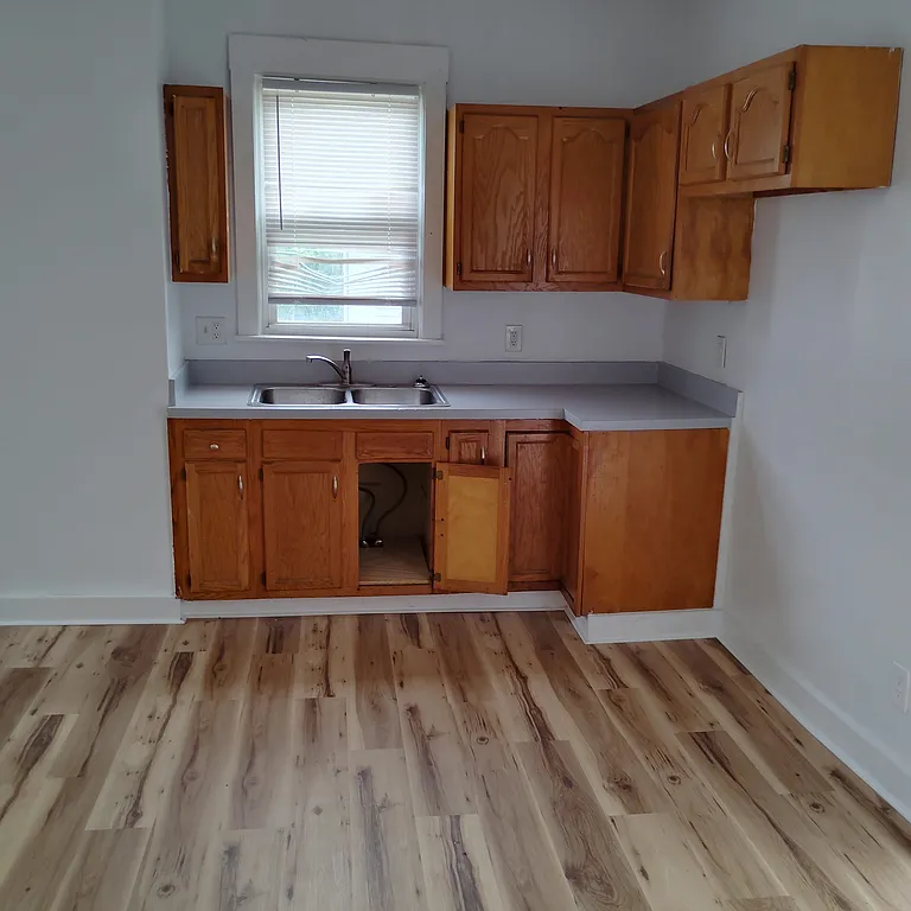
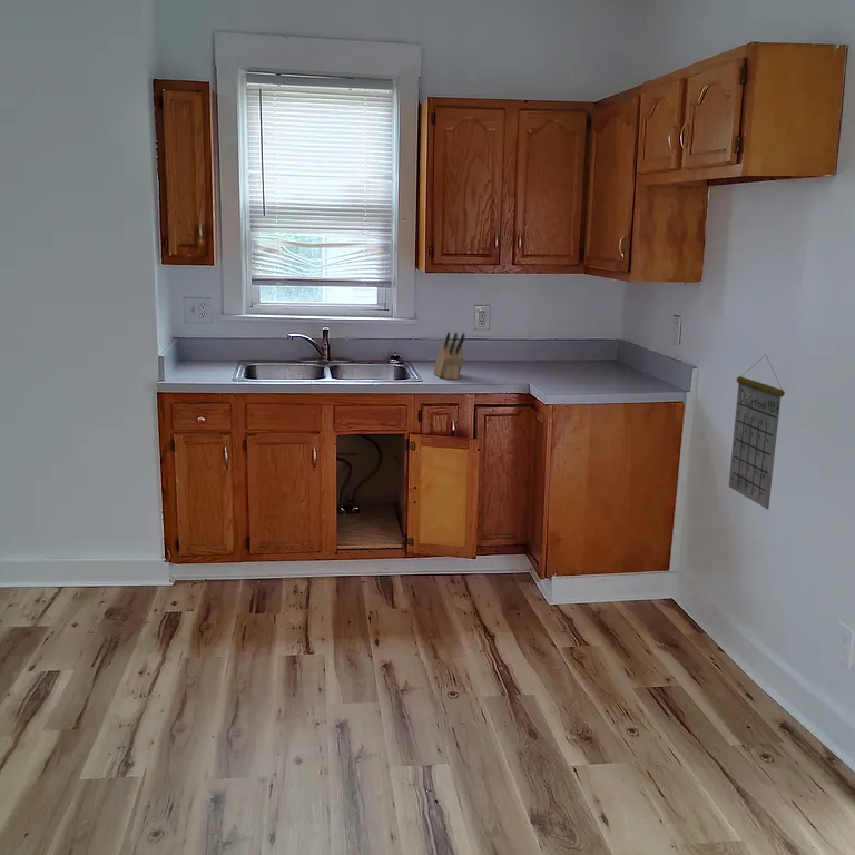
+ calendar (755, 428)
+ knife block (450, 353)
